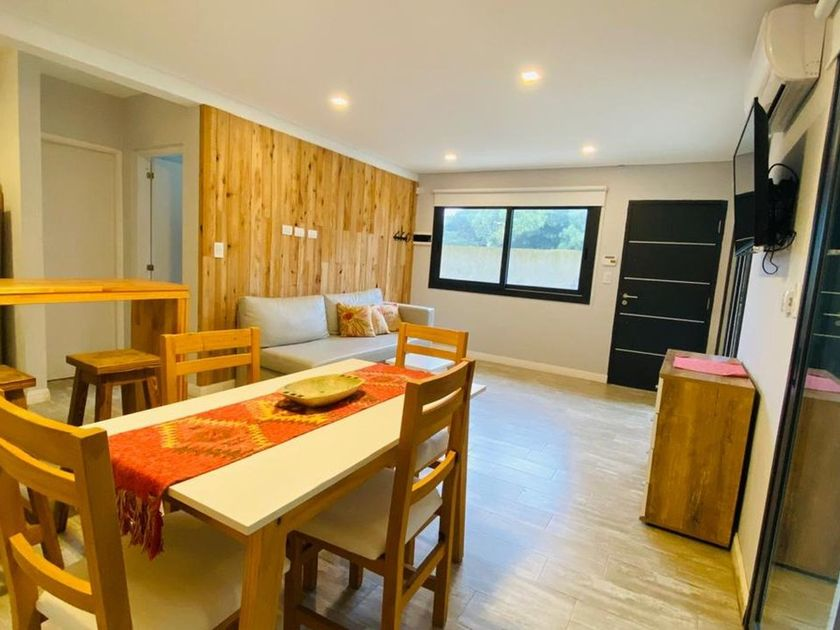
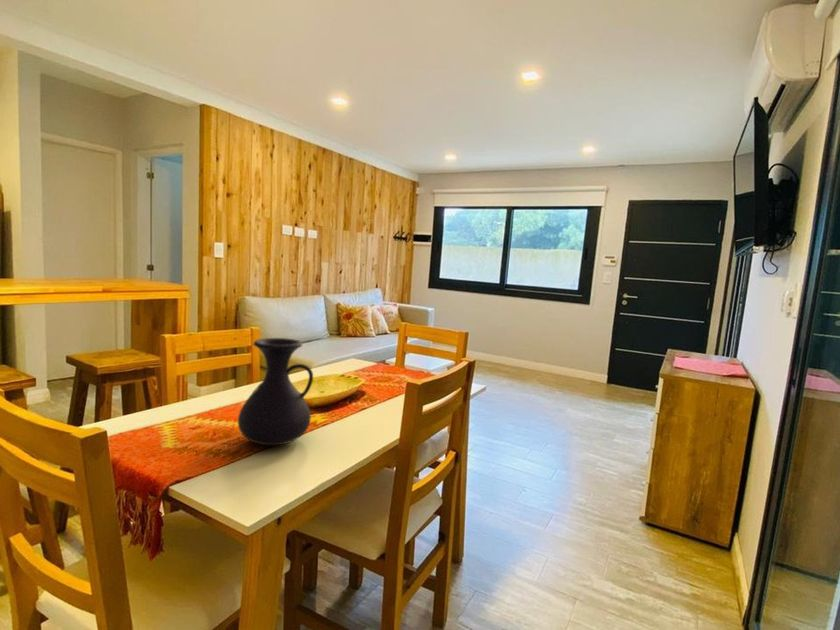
+ vase (276, 391)
